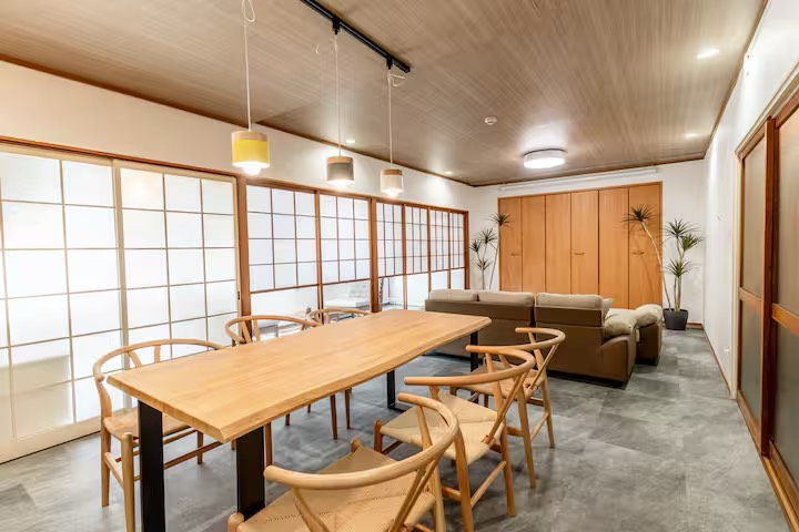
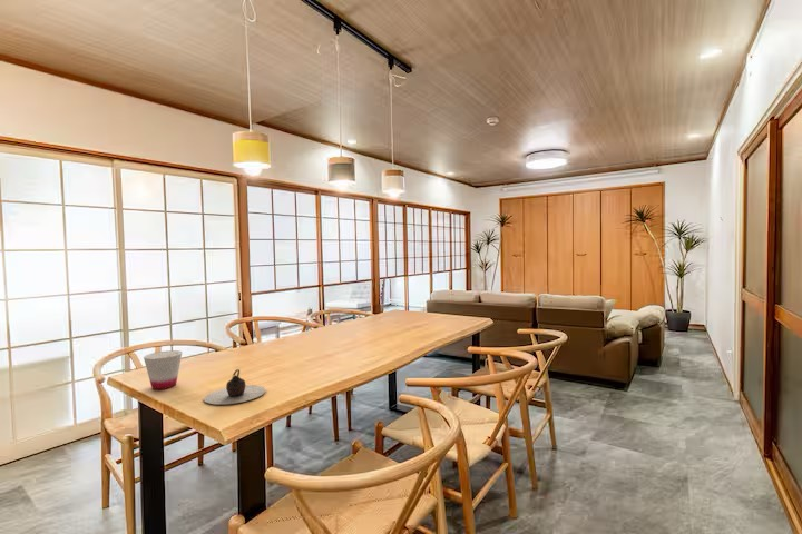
+ teapot (235, 382)
+ cup (164, 370)
